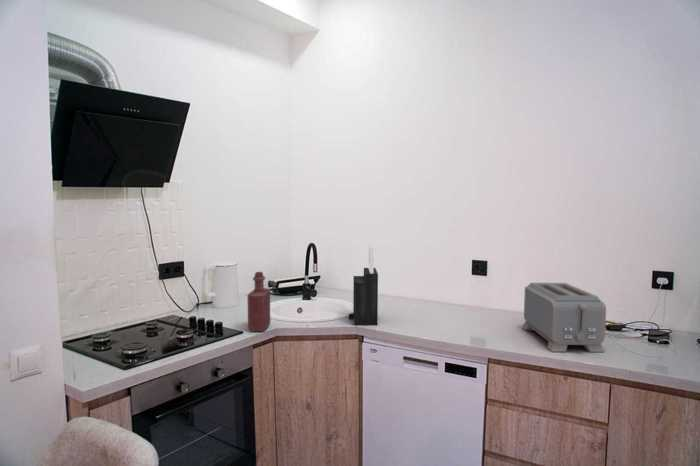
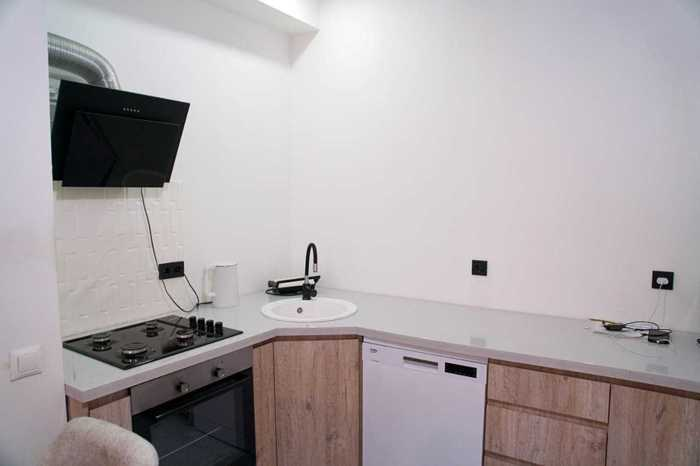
- toaster (562, 315)
- bottle (259, 300)
- knife block (362, 283)
